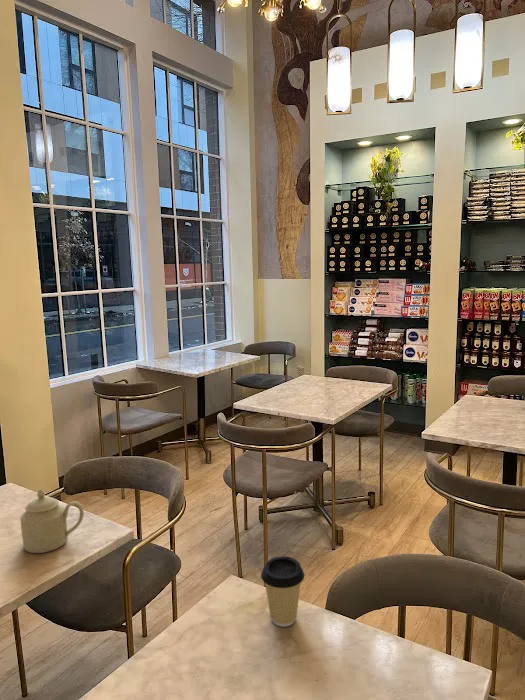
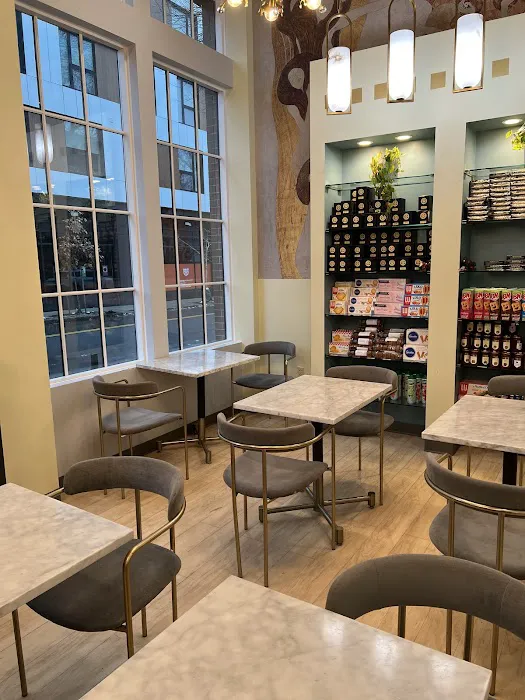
- sugar bowl (51, 514)
- coffee cup (282, 592)
